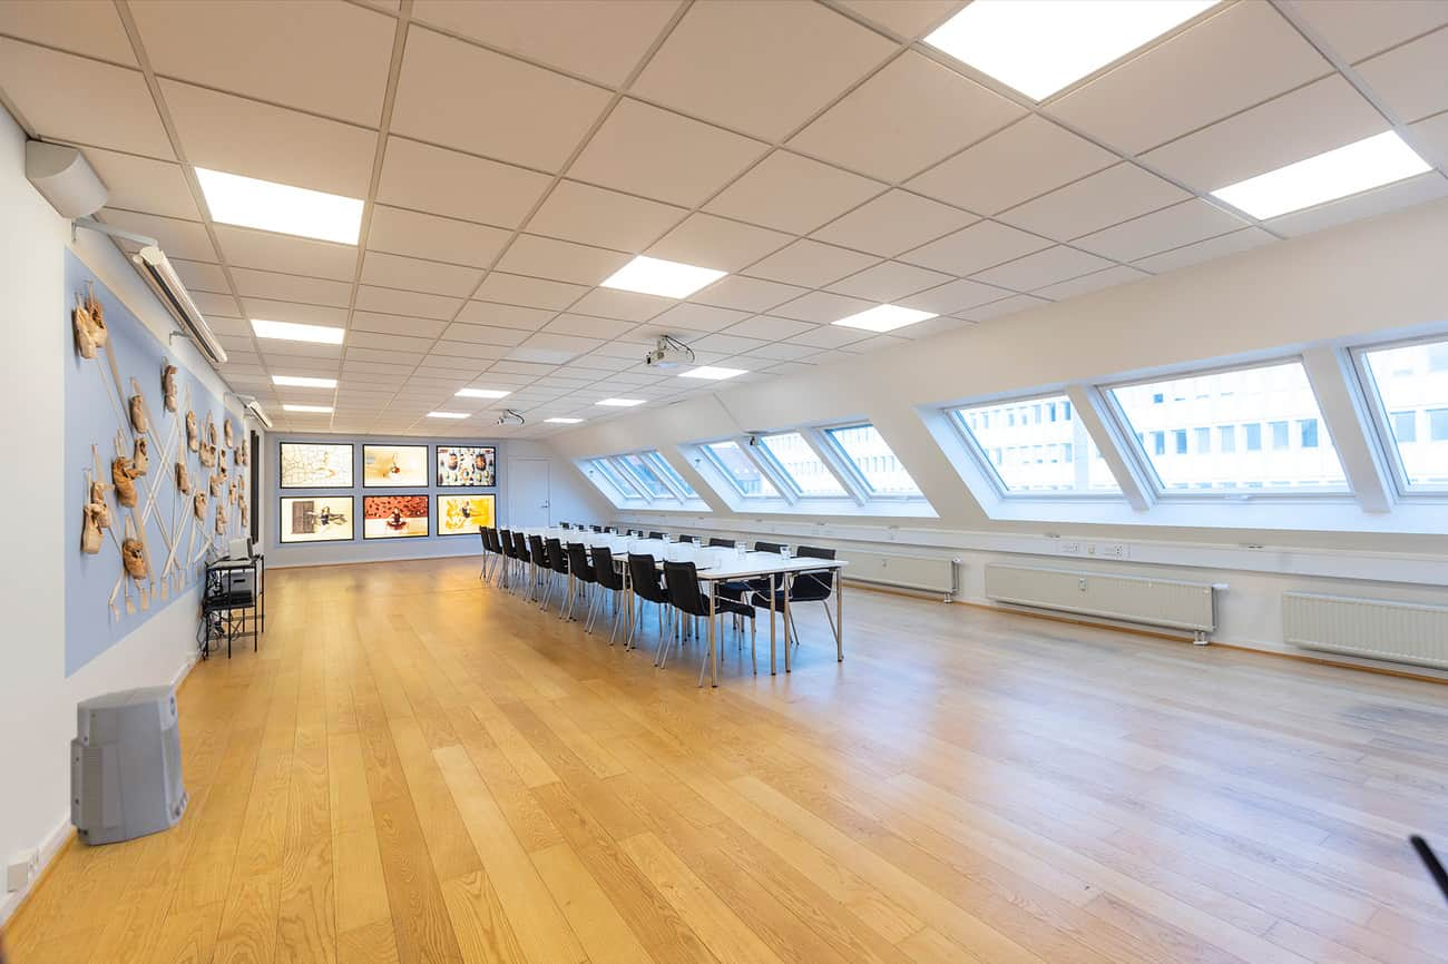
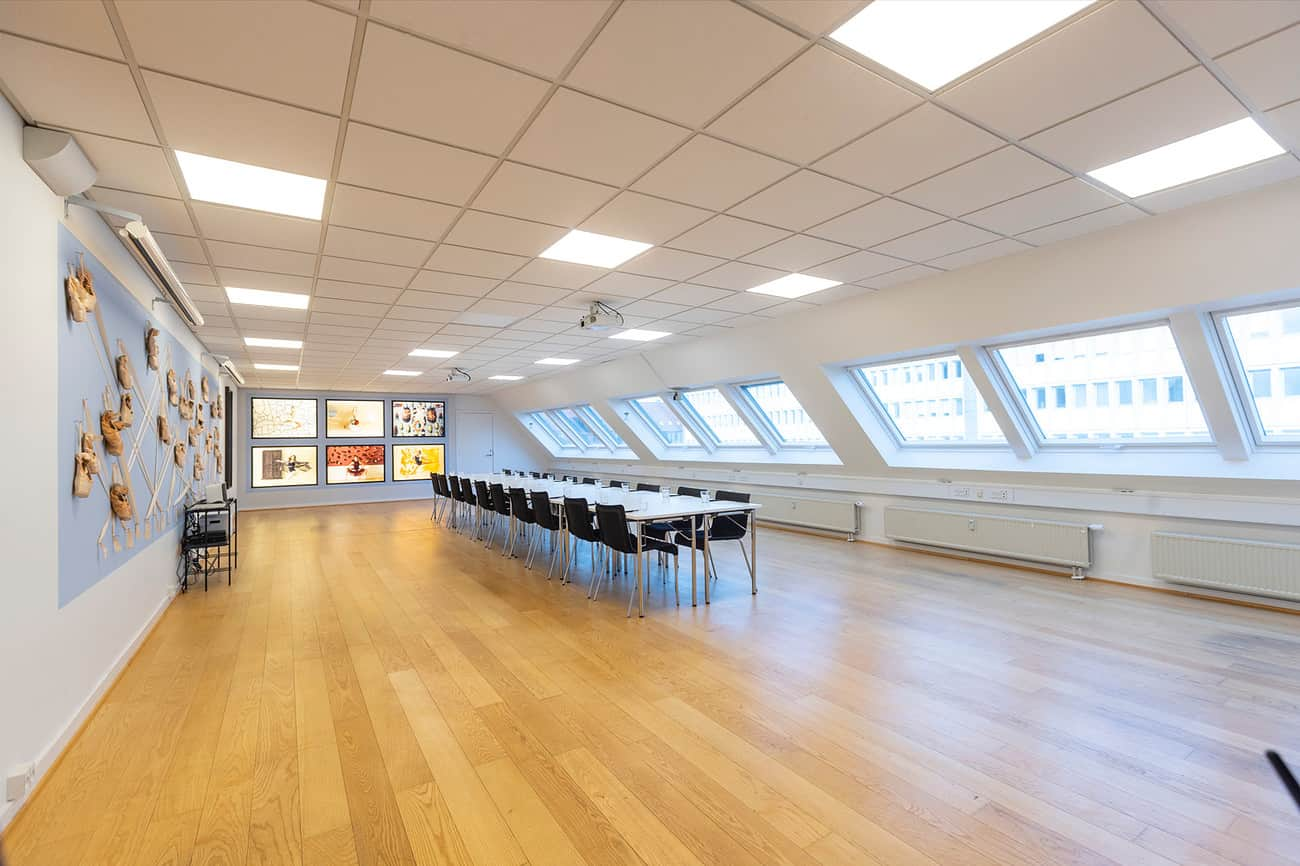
- air purifier (129, 760)
